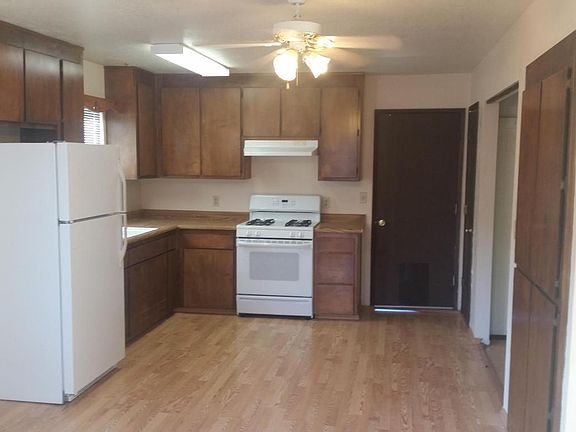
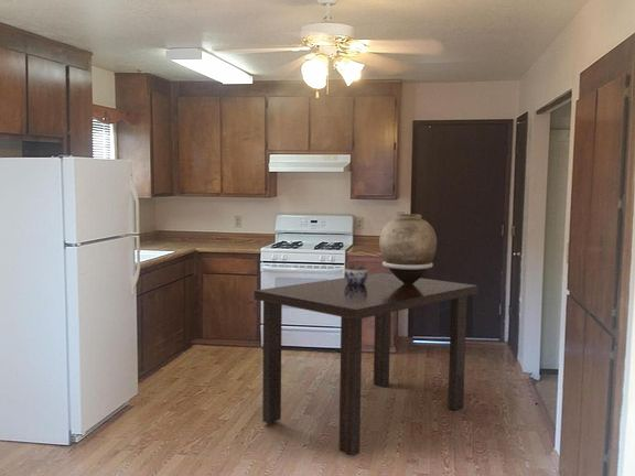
+ dining table (374, 351)
+ vase (407, 249)
+ jar (356, 274)
